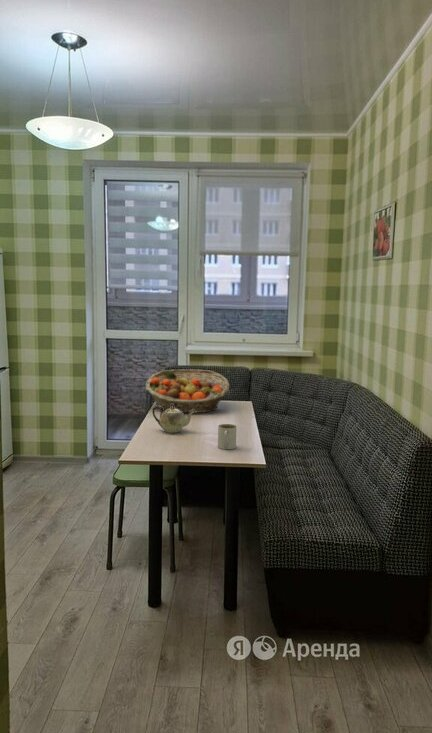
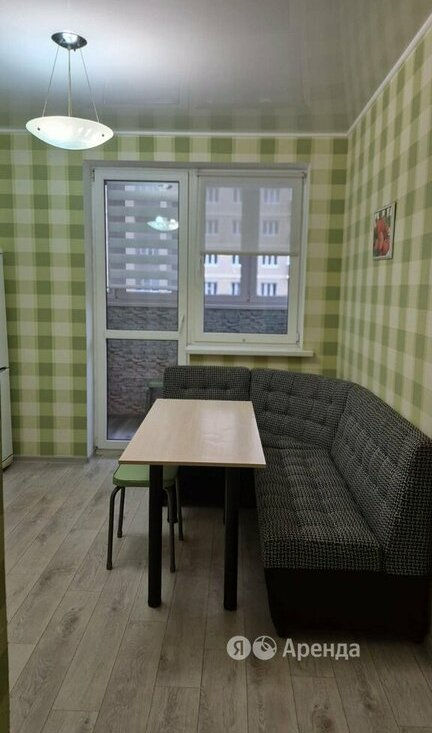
- teapot (174, 417)
- mug (226, 437)
- fruit basket (187, 390)
